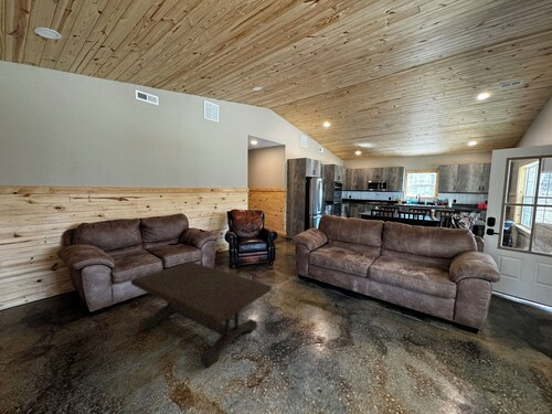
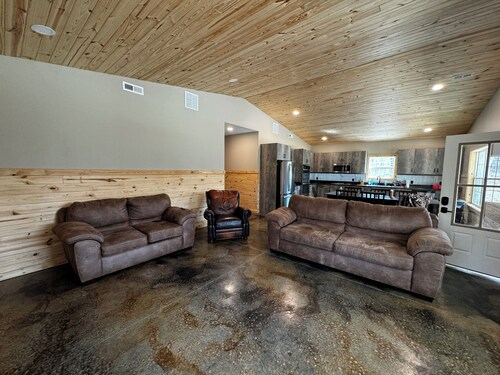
- coffee table (200, 305)
